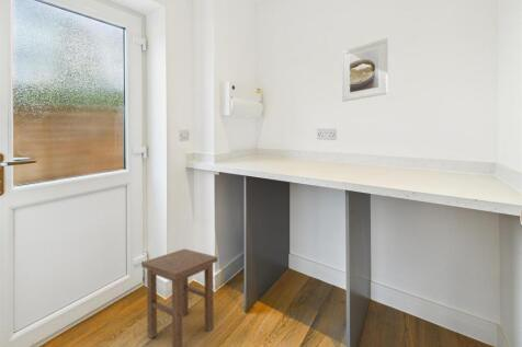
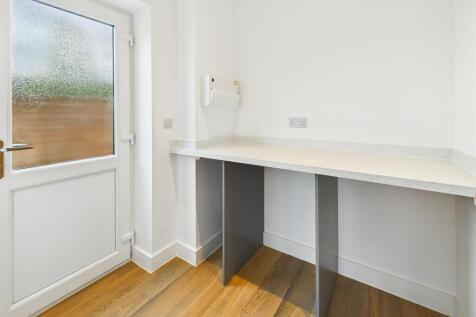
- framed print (363, 71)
- stool (181, 296)
